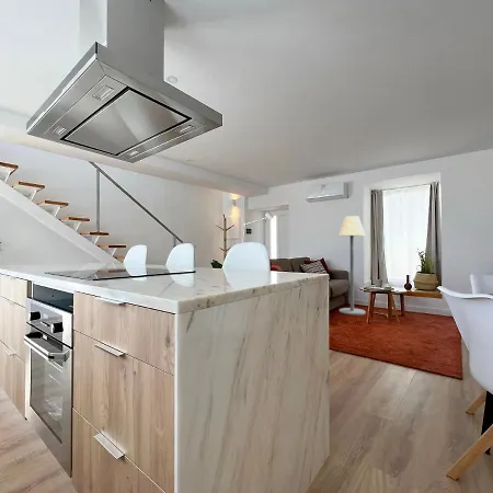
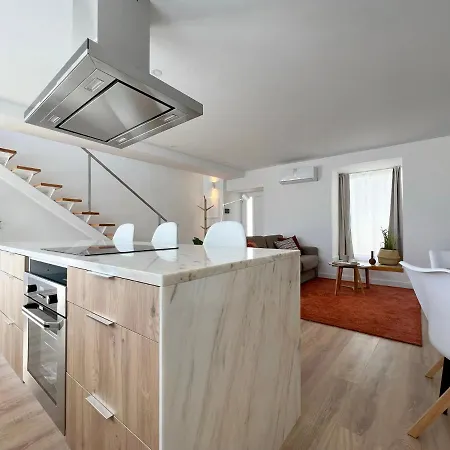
- floor lamp (352, 264)
